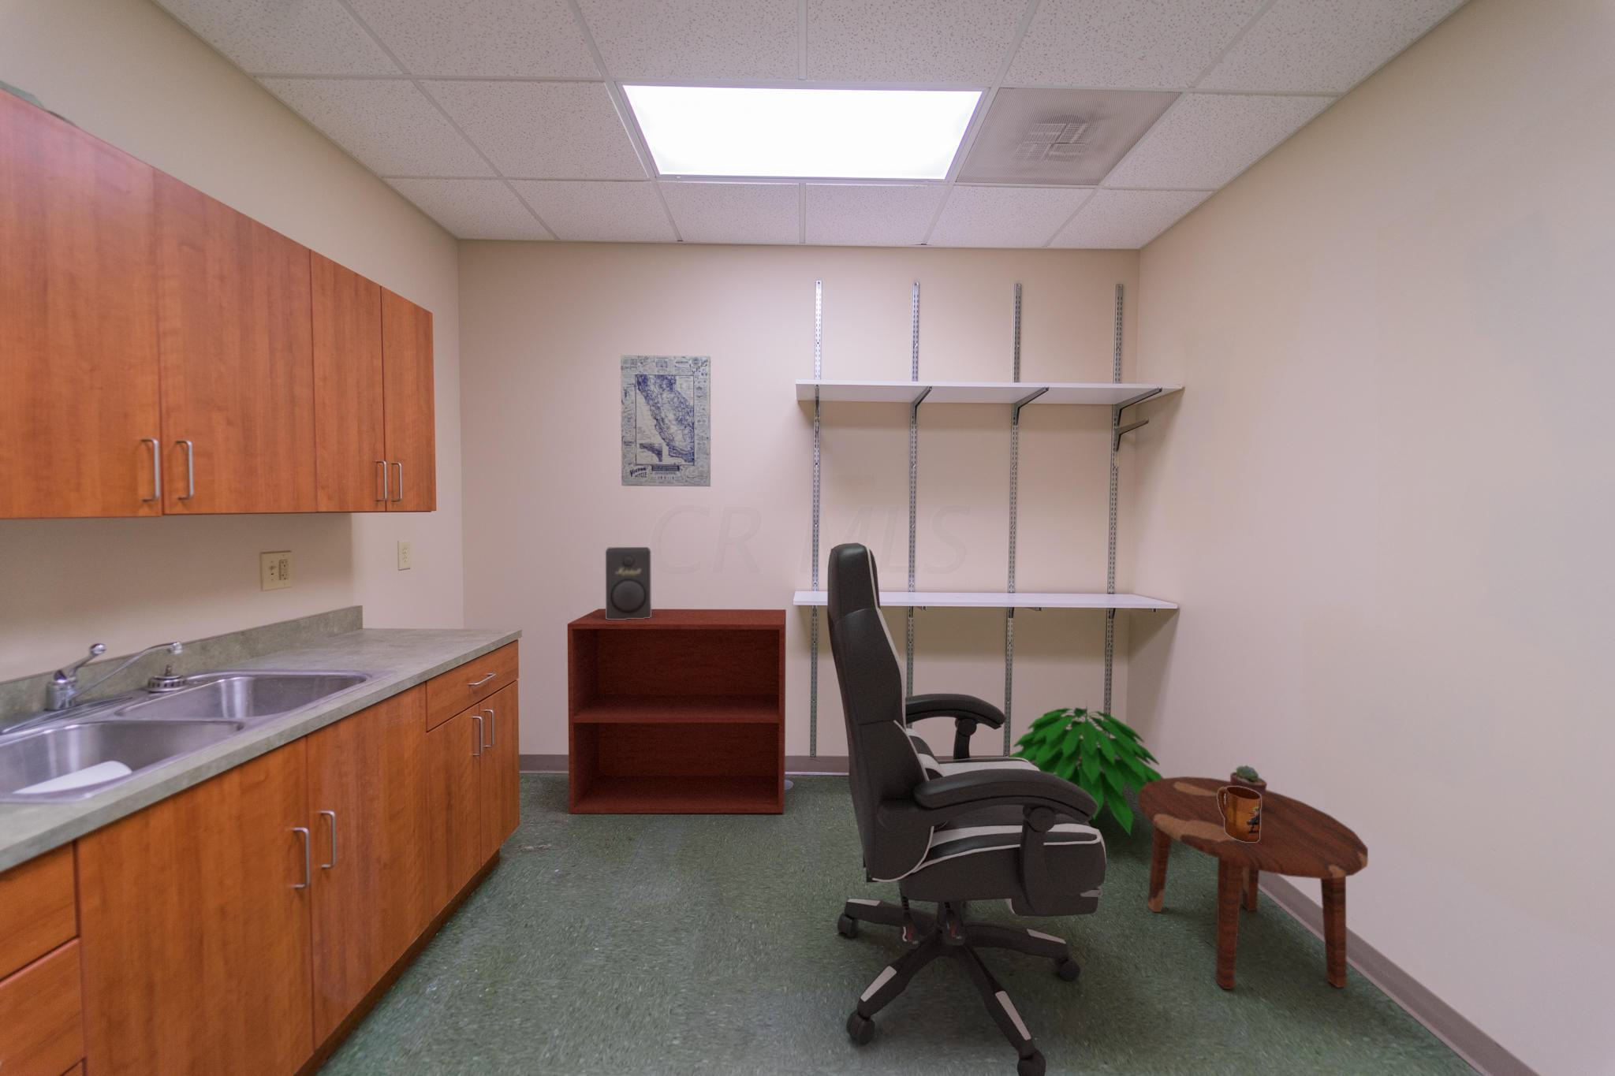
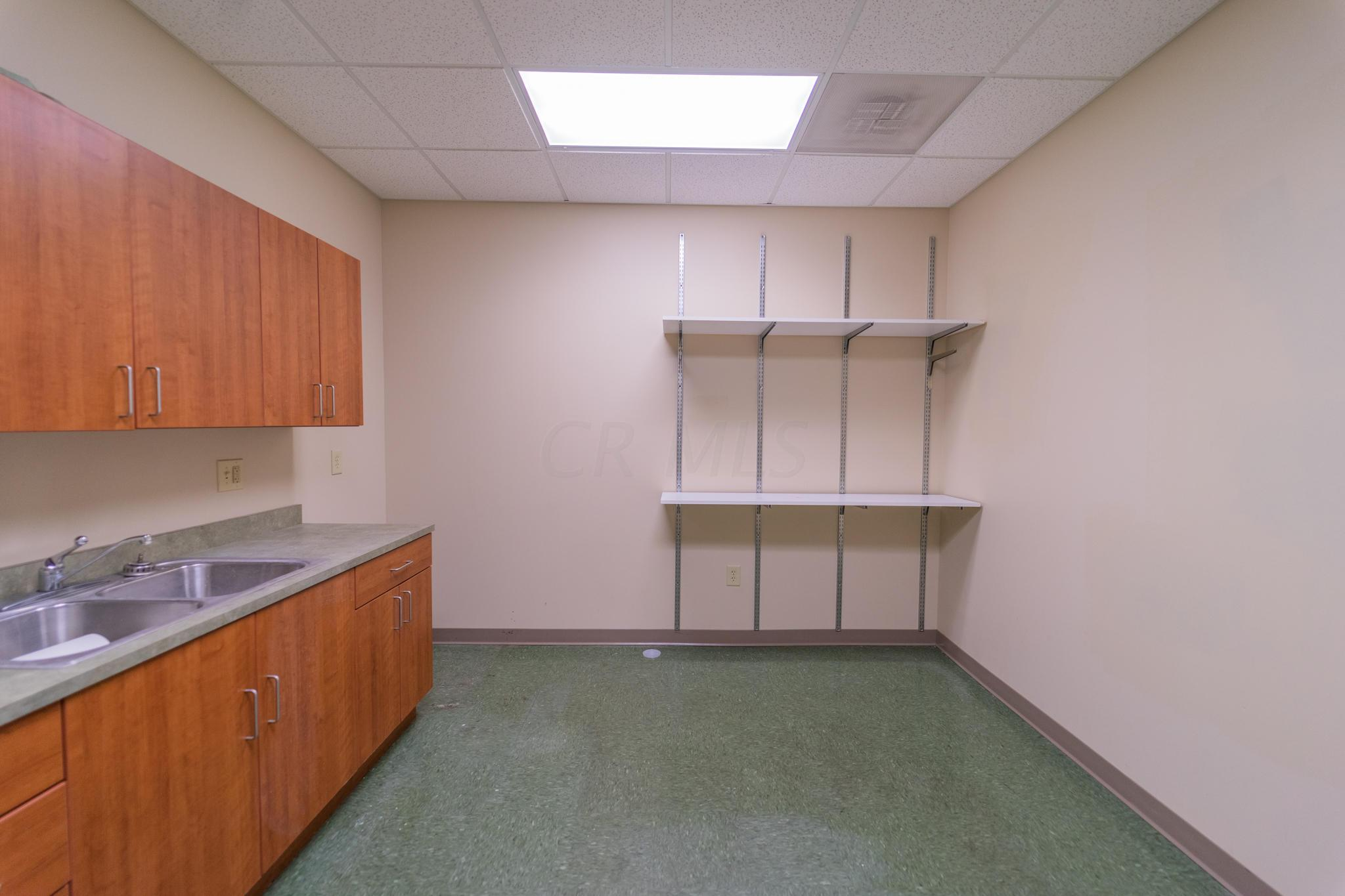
- potted succulent (1248, 784)
- indoor plant (1085, 758)
- wall art (665, 422)
- side table (1239, 879)
- mug (1236, 809)
- tv stand (684, 704)
- chair (955, 763)
- speaker (628, 581)
